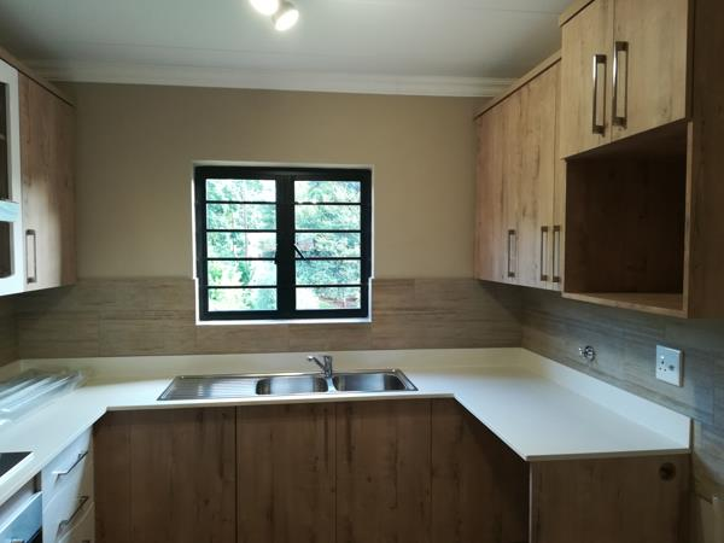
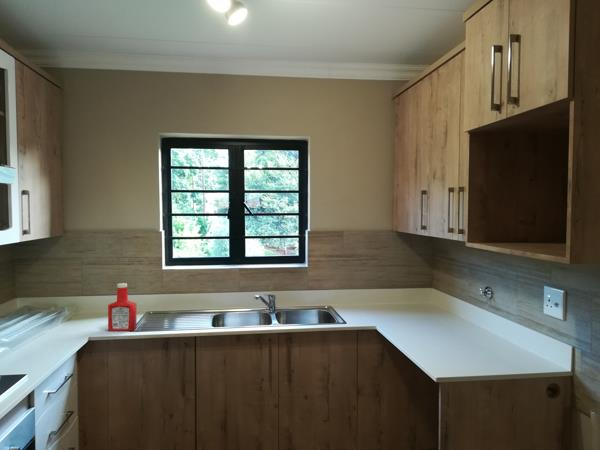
+ soap bottle (122, 306)
